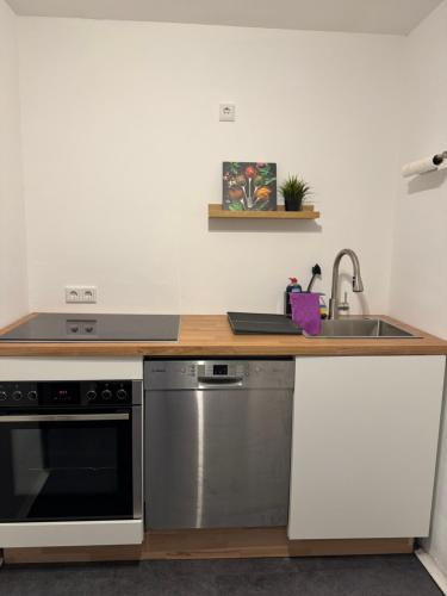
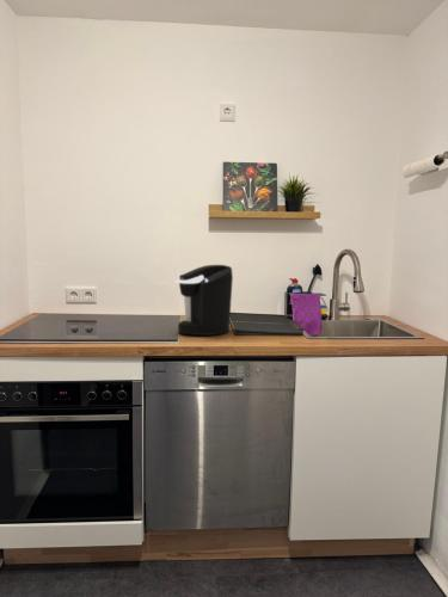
+ coffee maker (203, 297)
